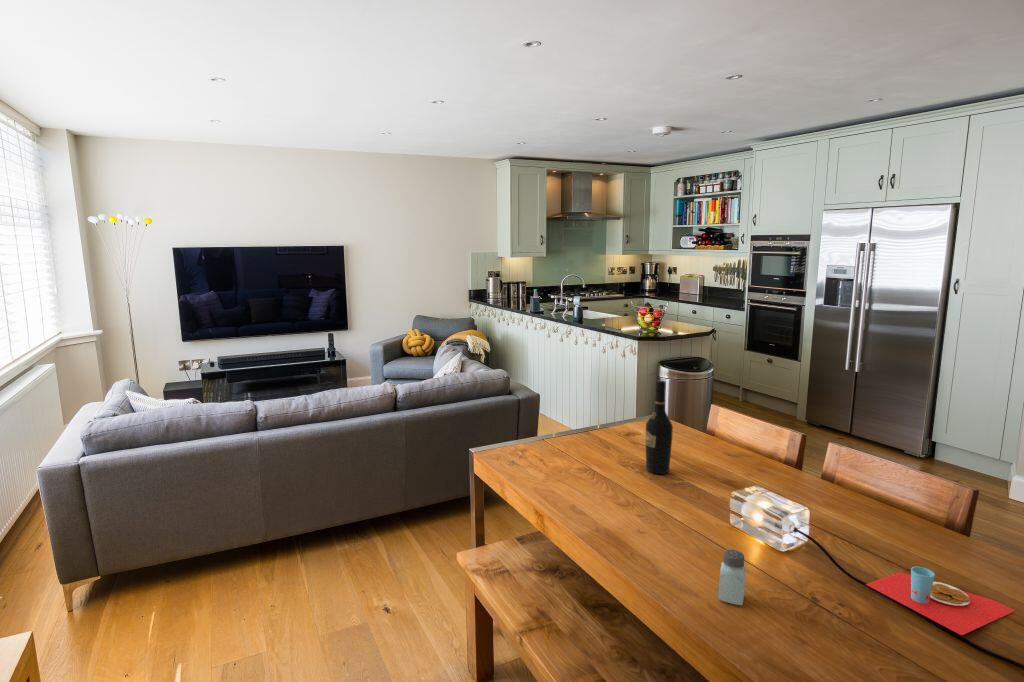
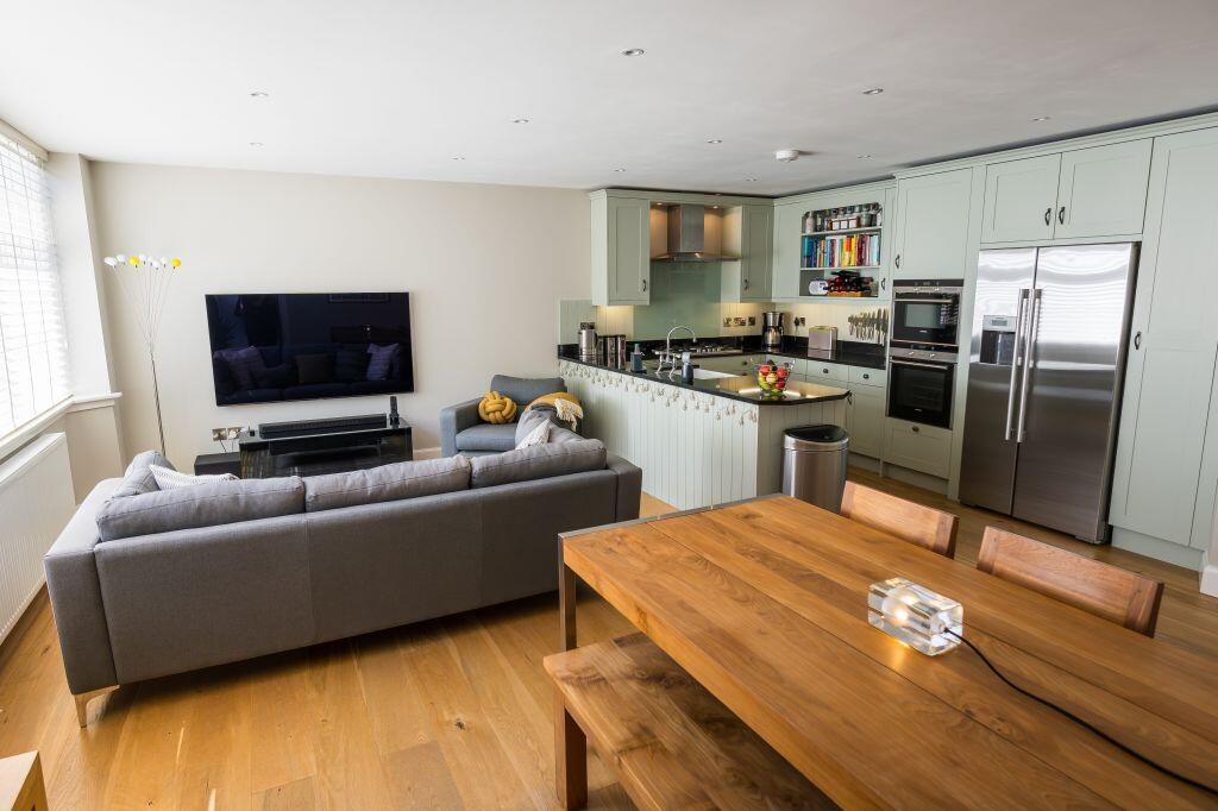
- wine bottle (659, 426)
- saltshaker (732, 575)
- placemat (939, 583)
